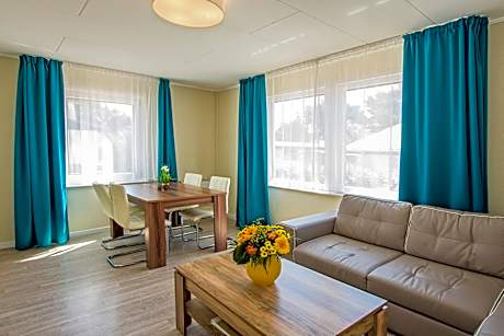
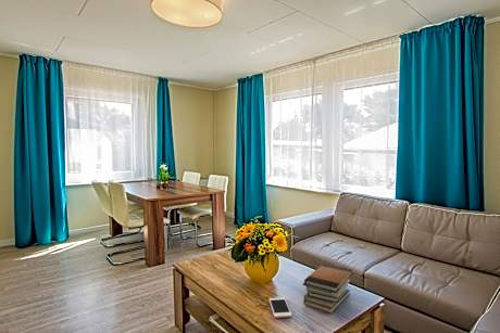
+ cell phone (279, 307)
+ book stack (328, 286)
